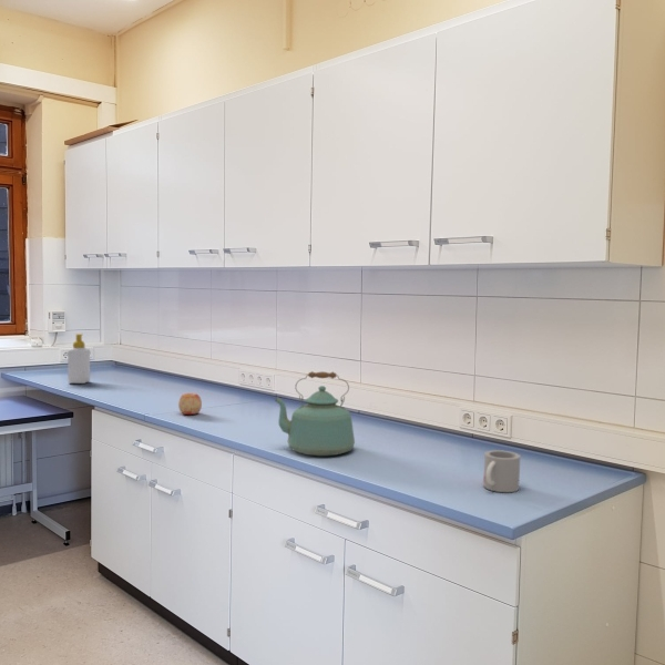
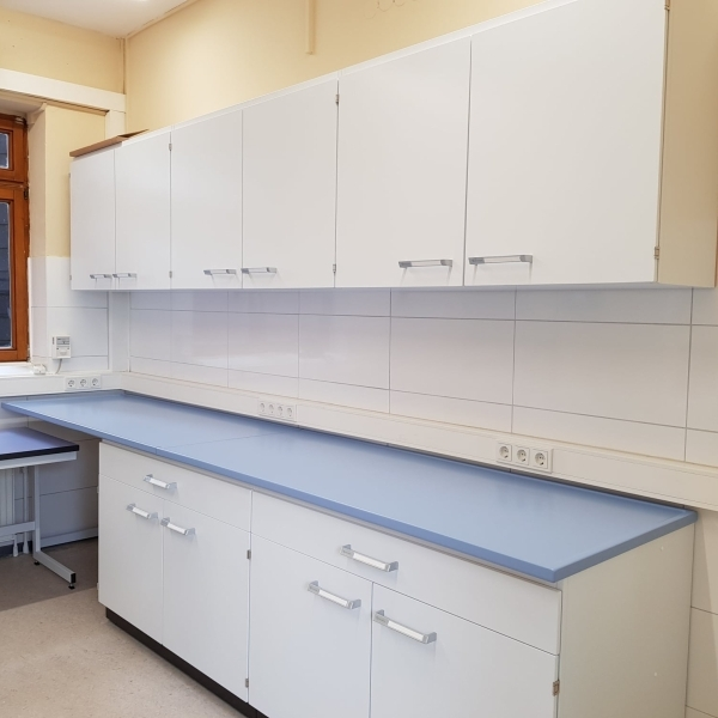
- kettle (315, 410)
- soap bottle (79, 358)
- mug (499, 471)
- apple (190, 403)
